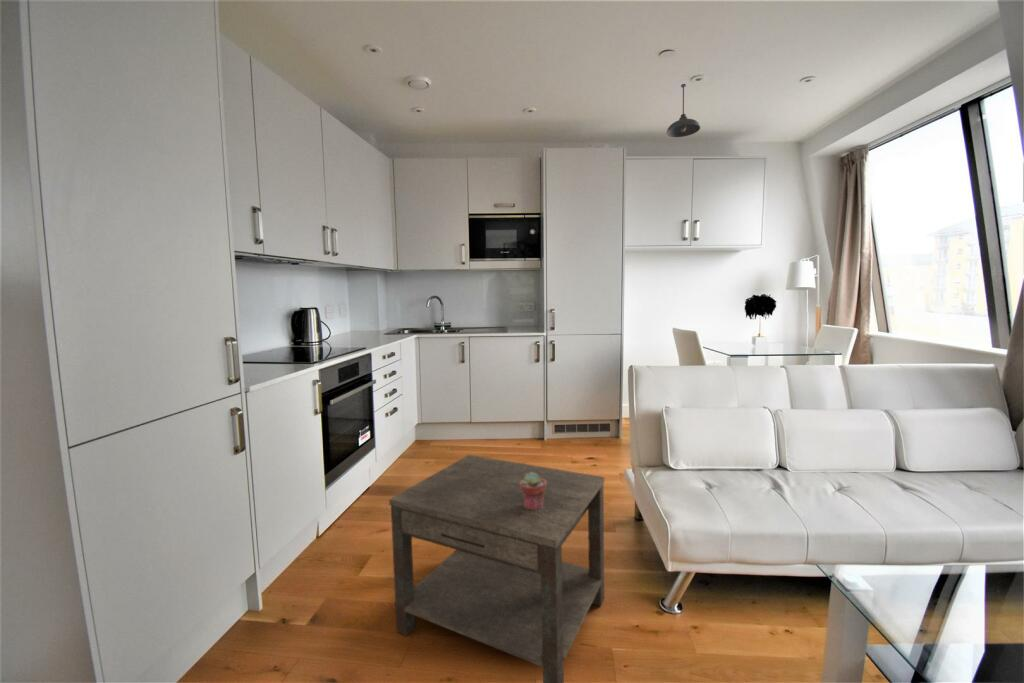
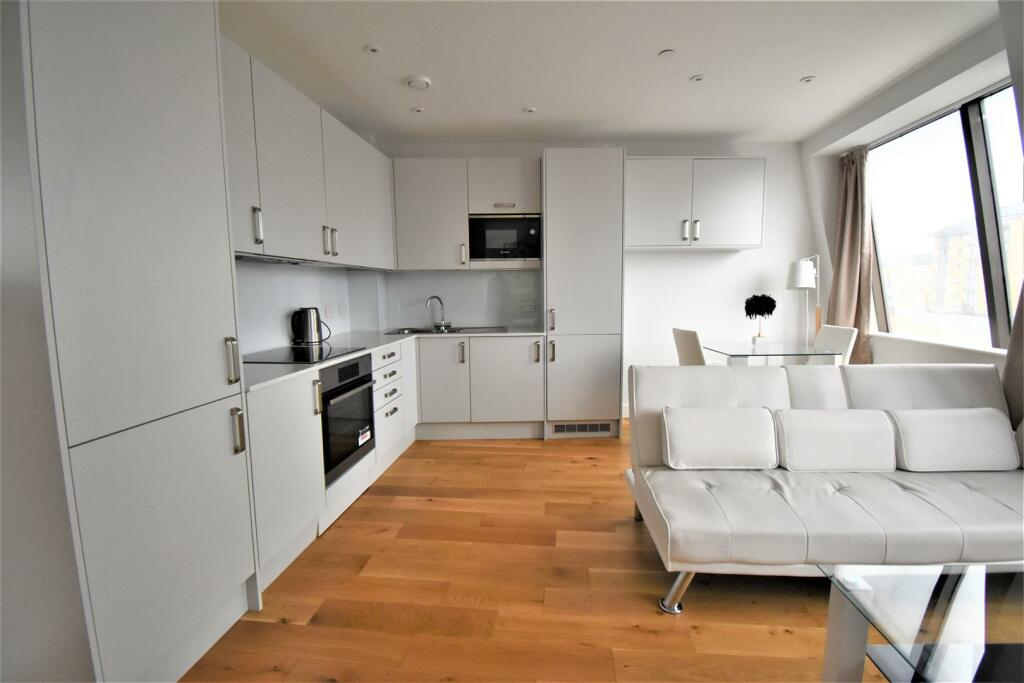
- pendant light (683, 108)
- potted succulent (533, 488)
- side table (502, 552)
